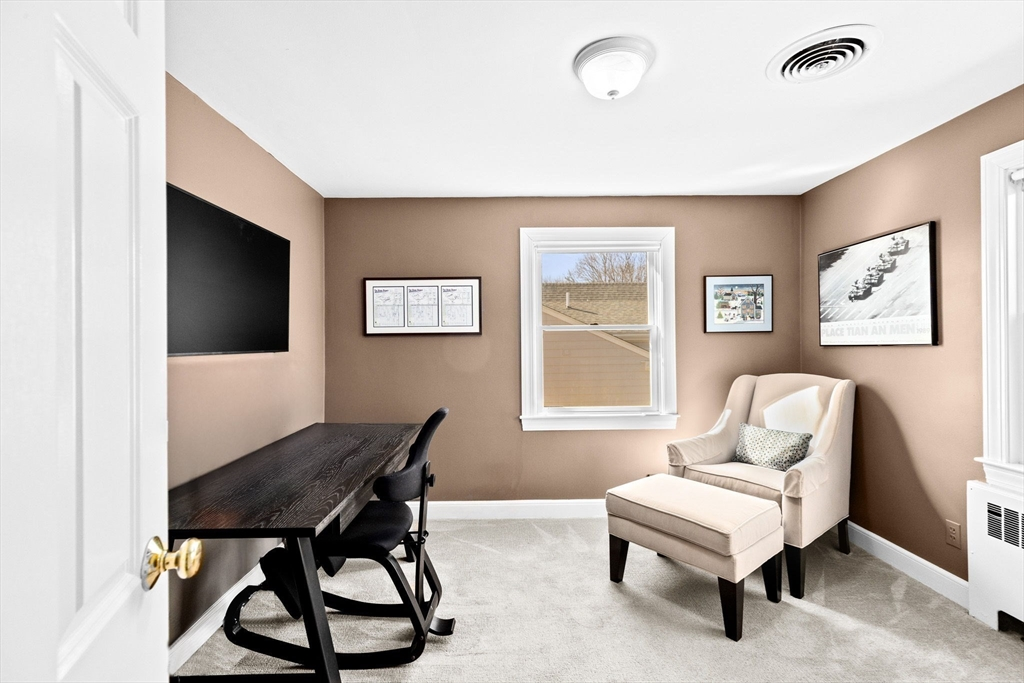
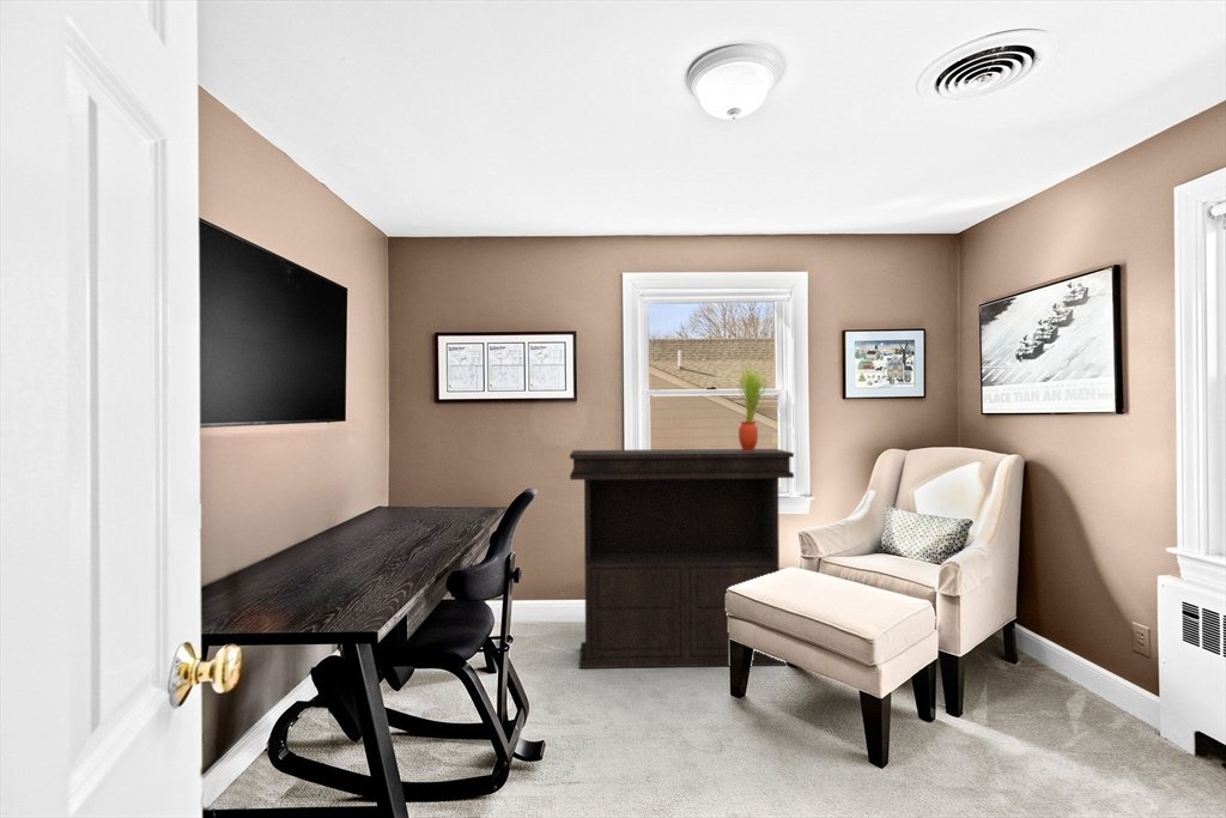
+ potted plant (753, 406)
+ console table (678, 553)
